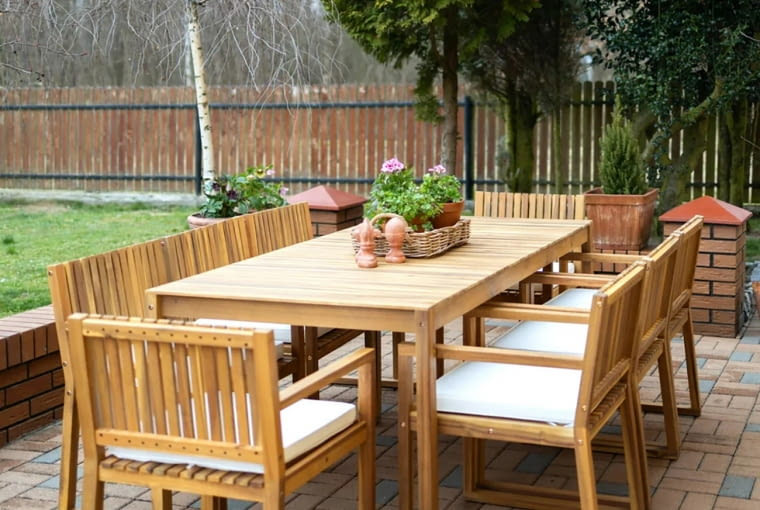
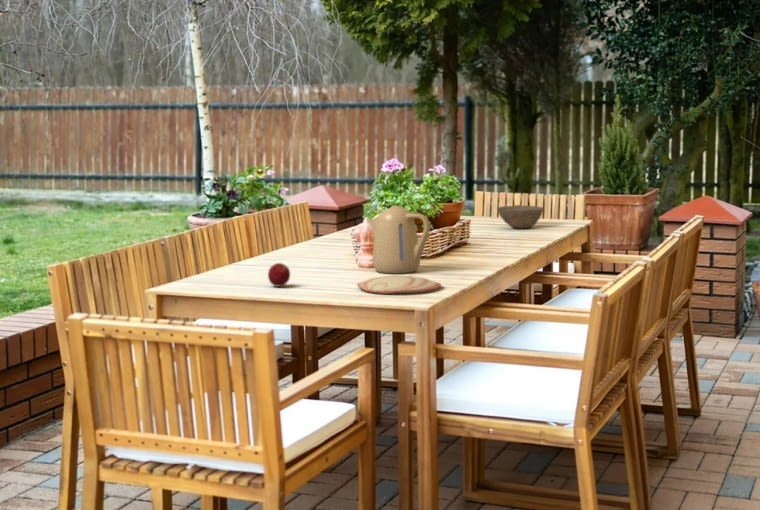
+ kettle (398, 238)
+ plate (399, 282)
+ apple (279, 274)
+ bowl (520, 217)
